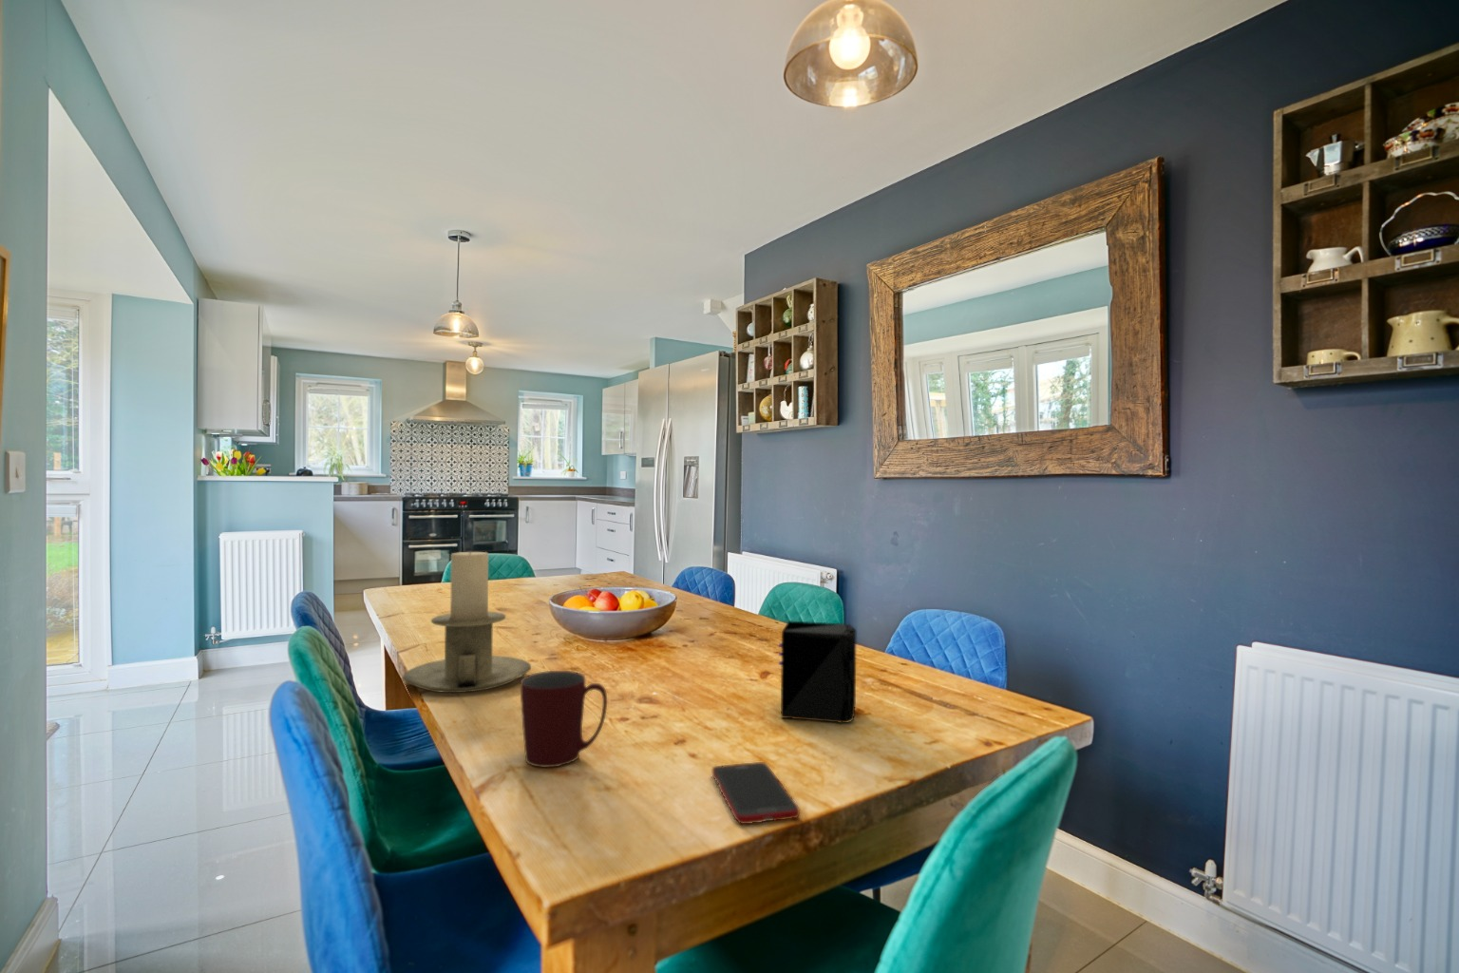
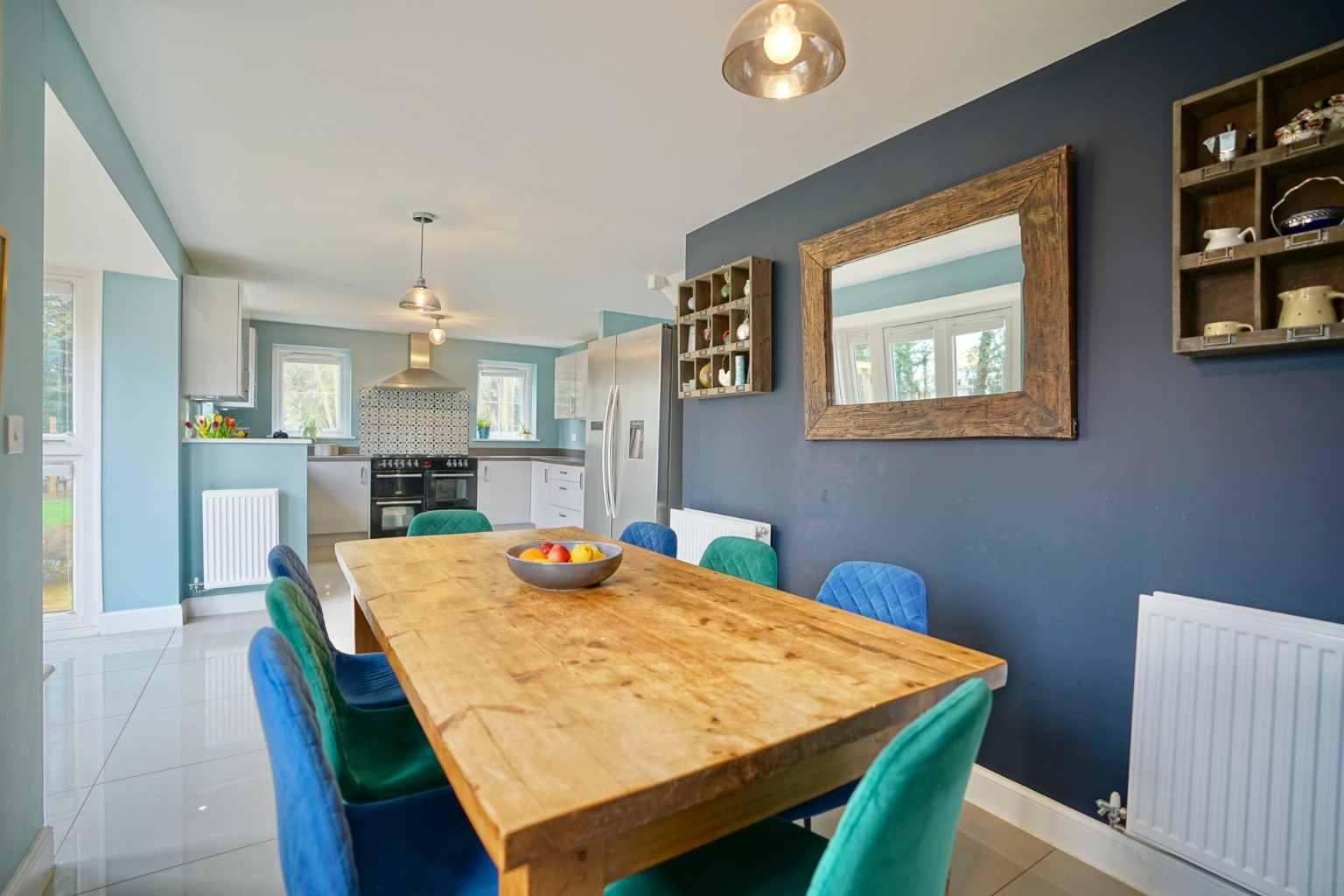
- cell phone (752, 791)
- mug (563, 719)
- candle holder (469, 615)
- speaker (817, 669)
